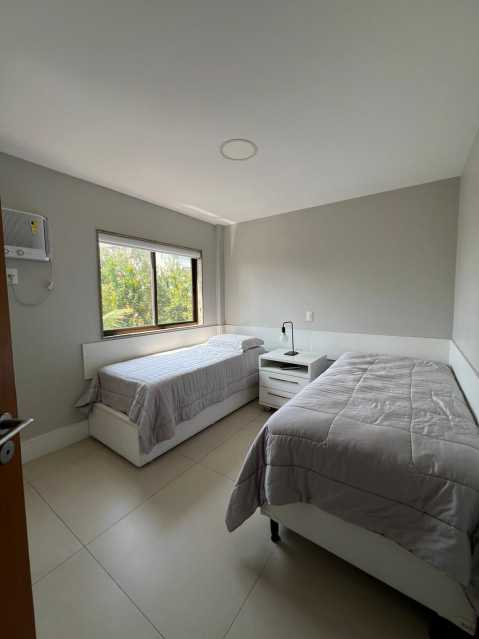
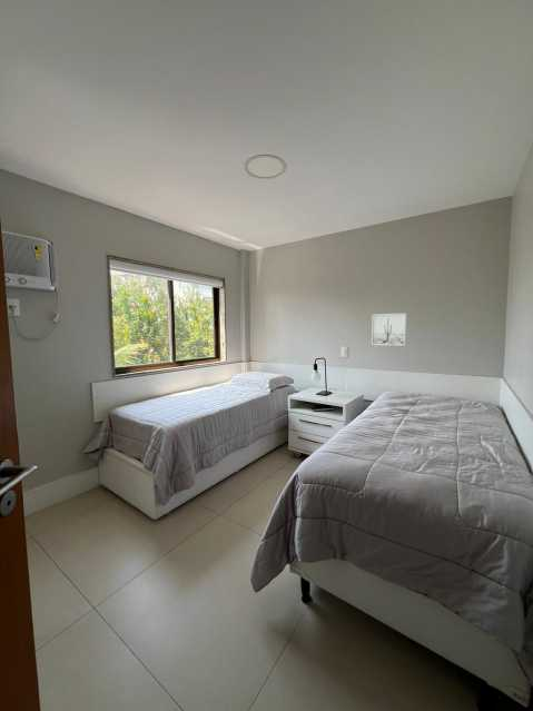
+ wall art (388, 329)
